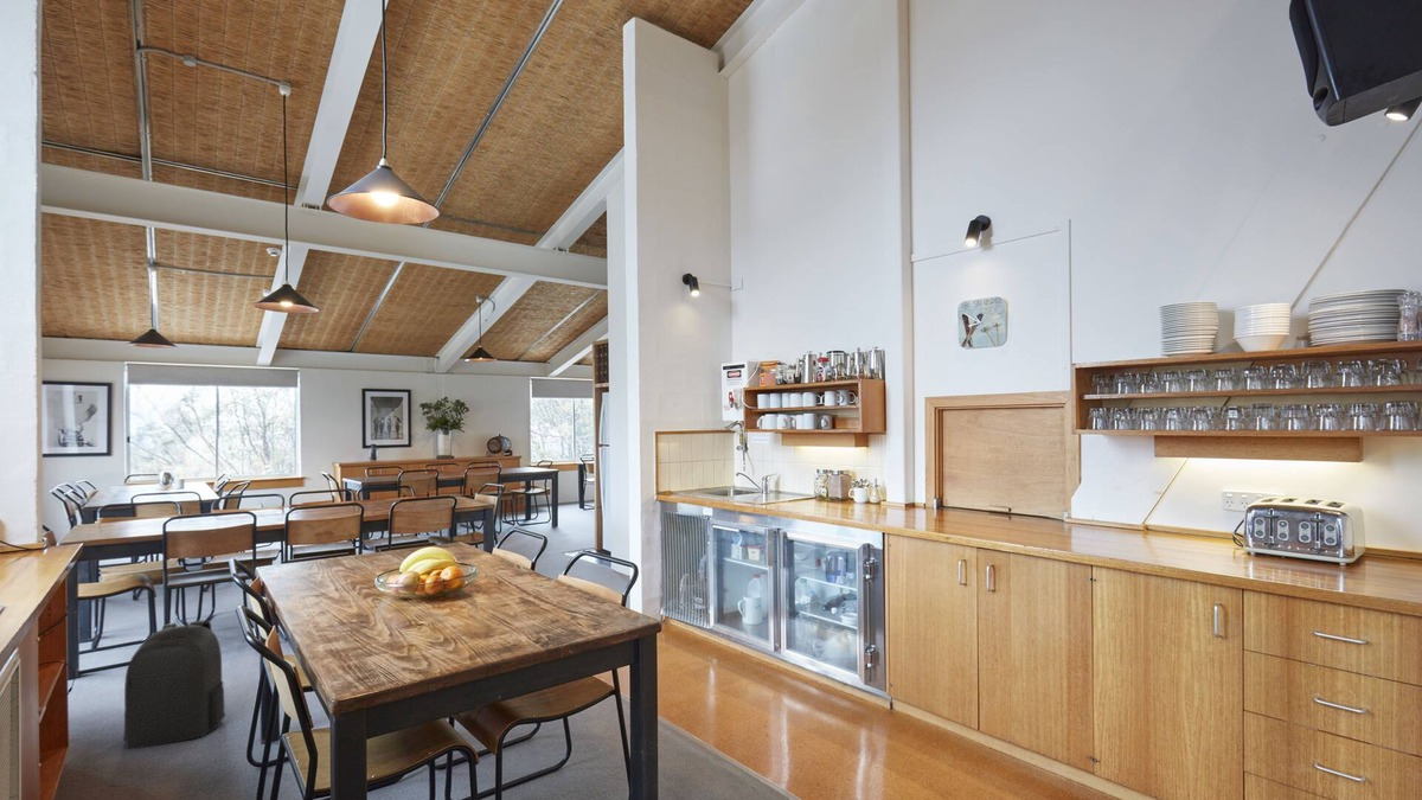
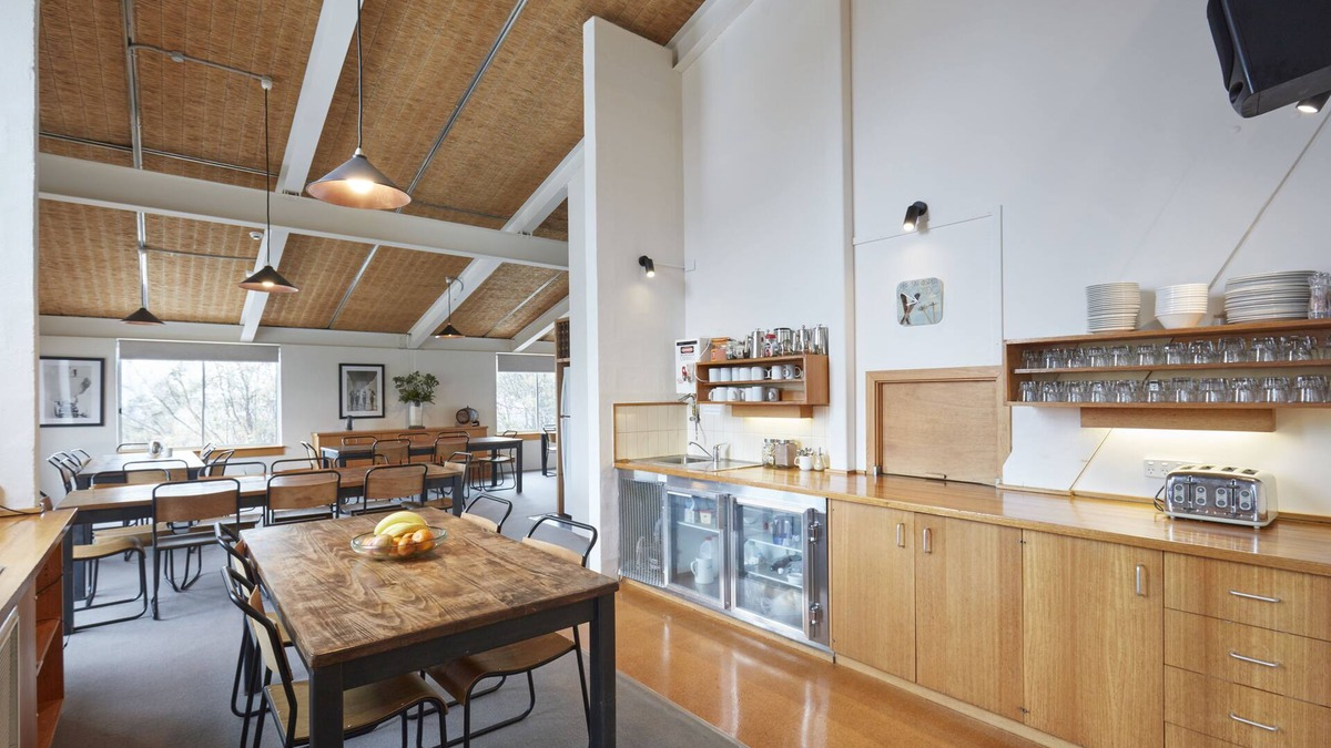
- backpack (178, 674)
